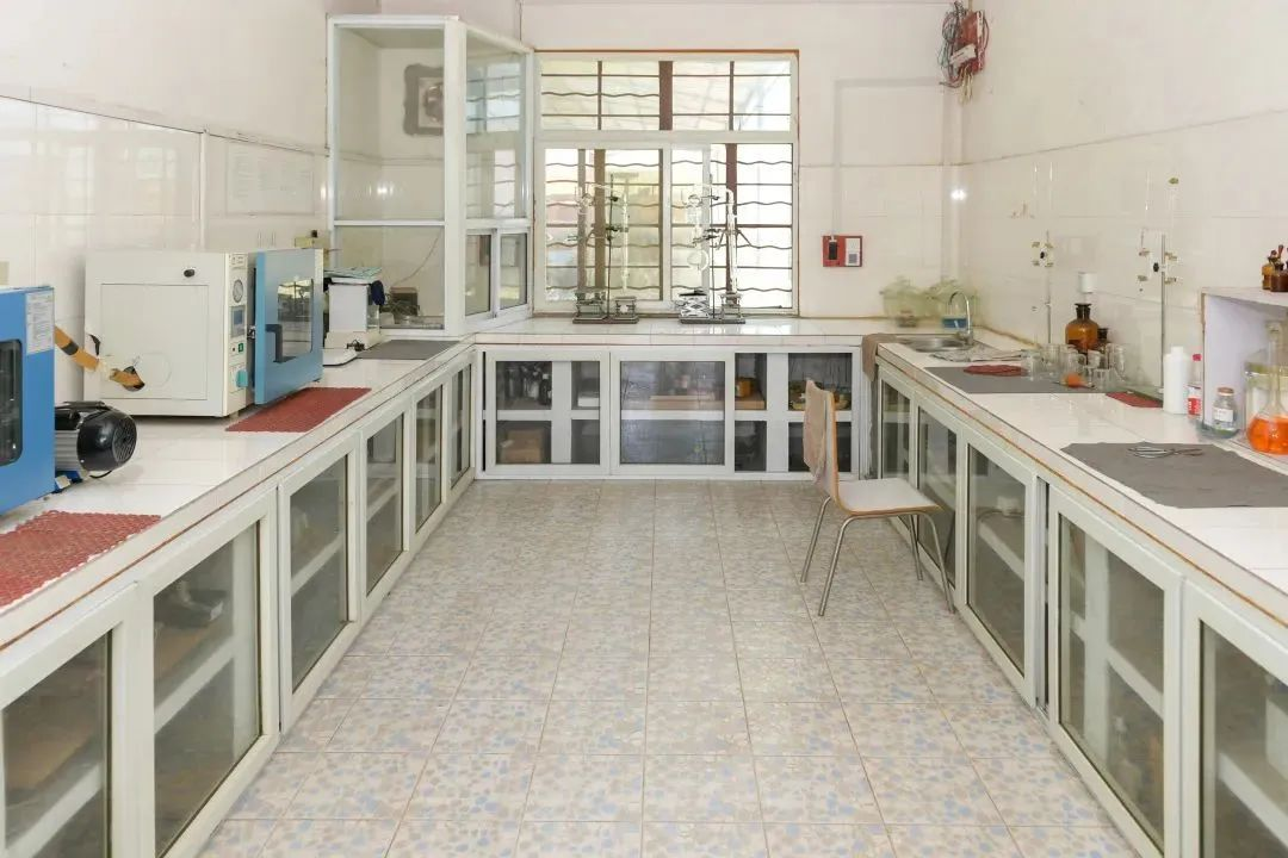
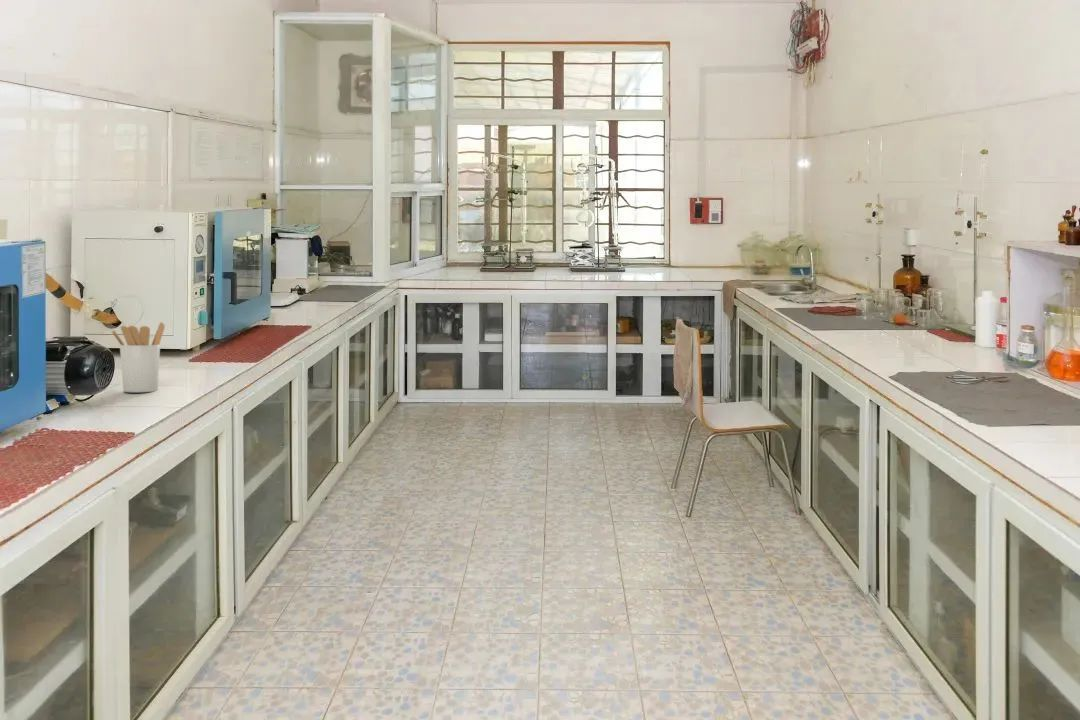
+ utensil holder (139, 357)
